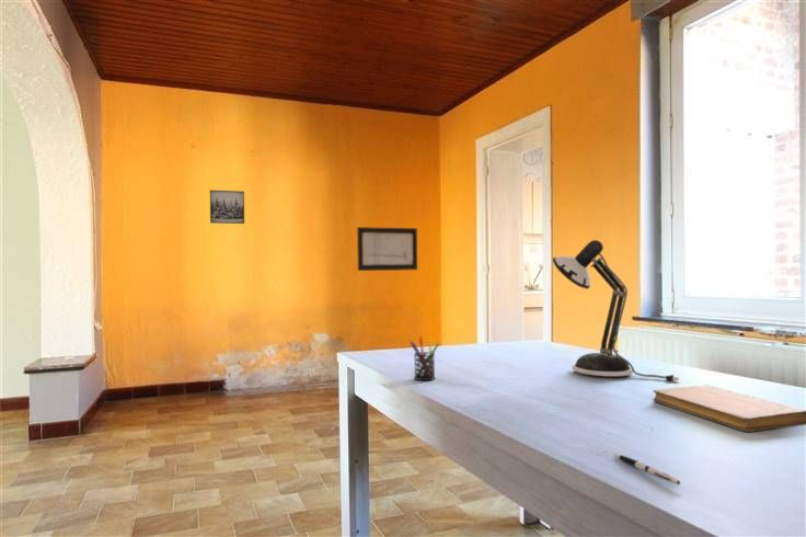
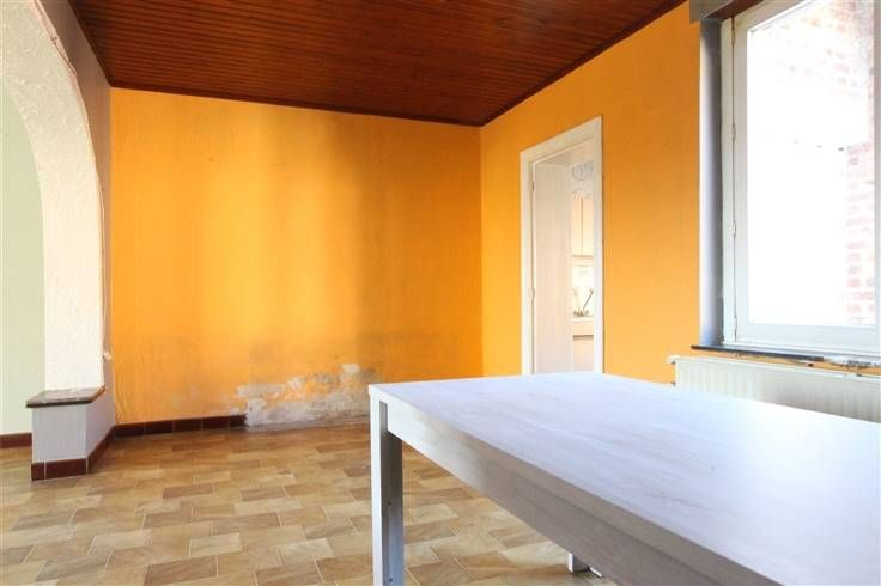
- wall art (227, 206)
- pen (643, 467)
- wall art (388, 249)
- desk lamp (609, 308)
- notebook (725, 404)
- pen holder (426, 357)
